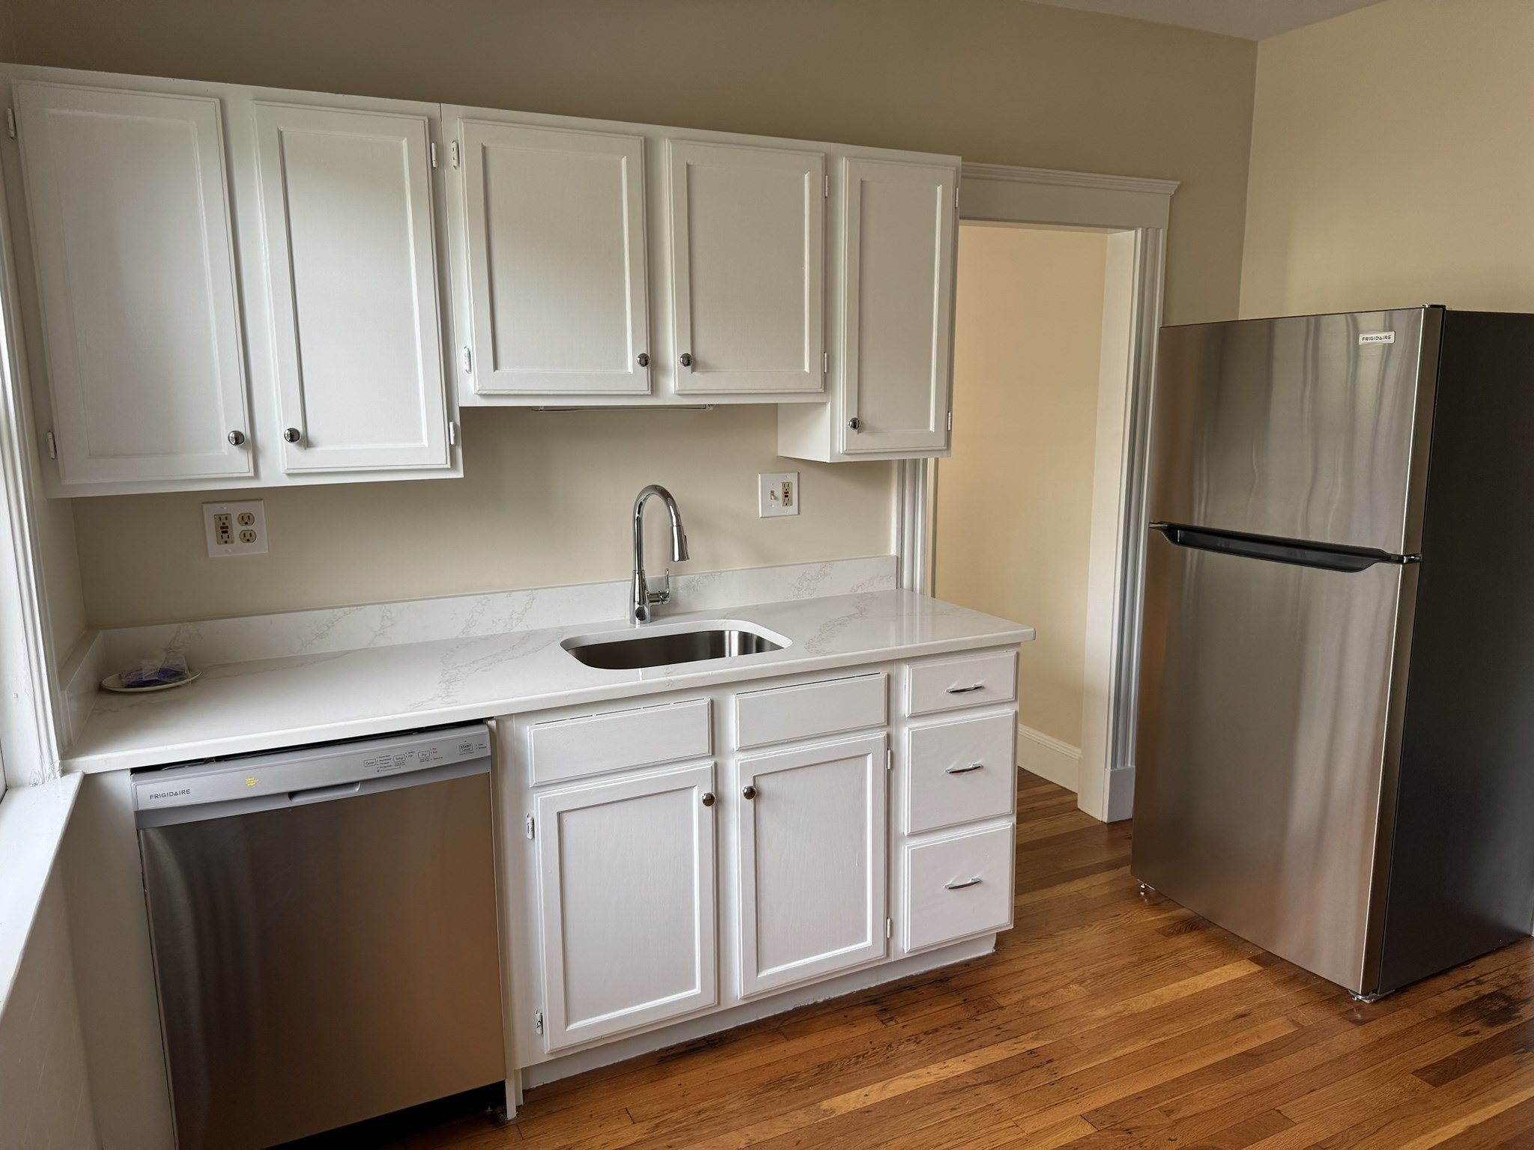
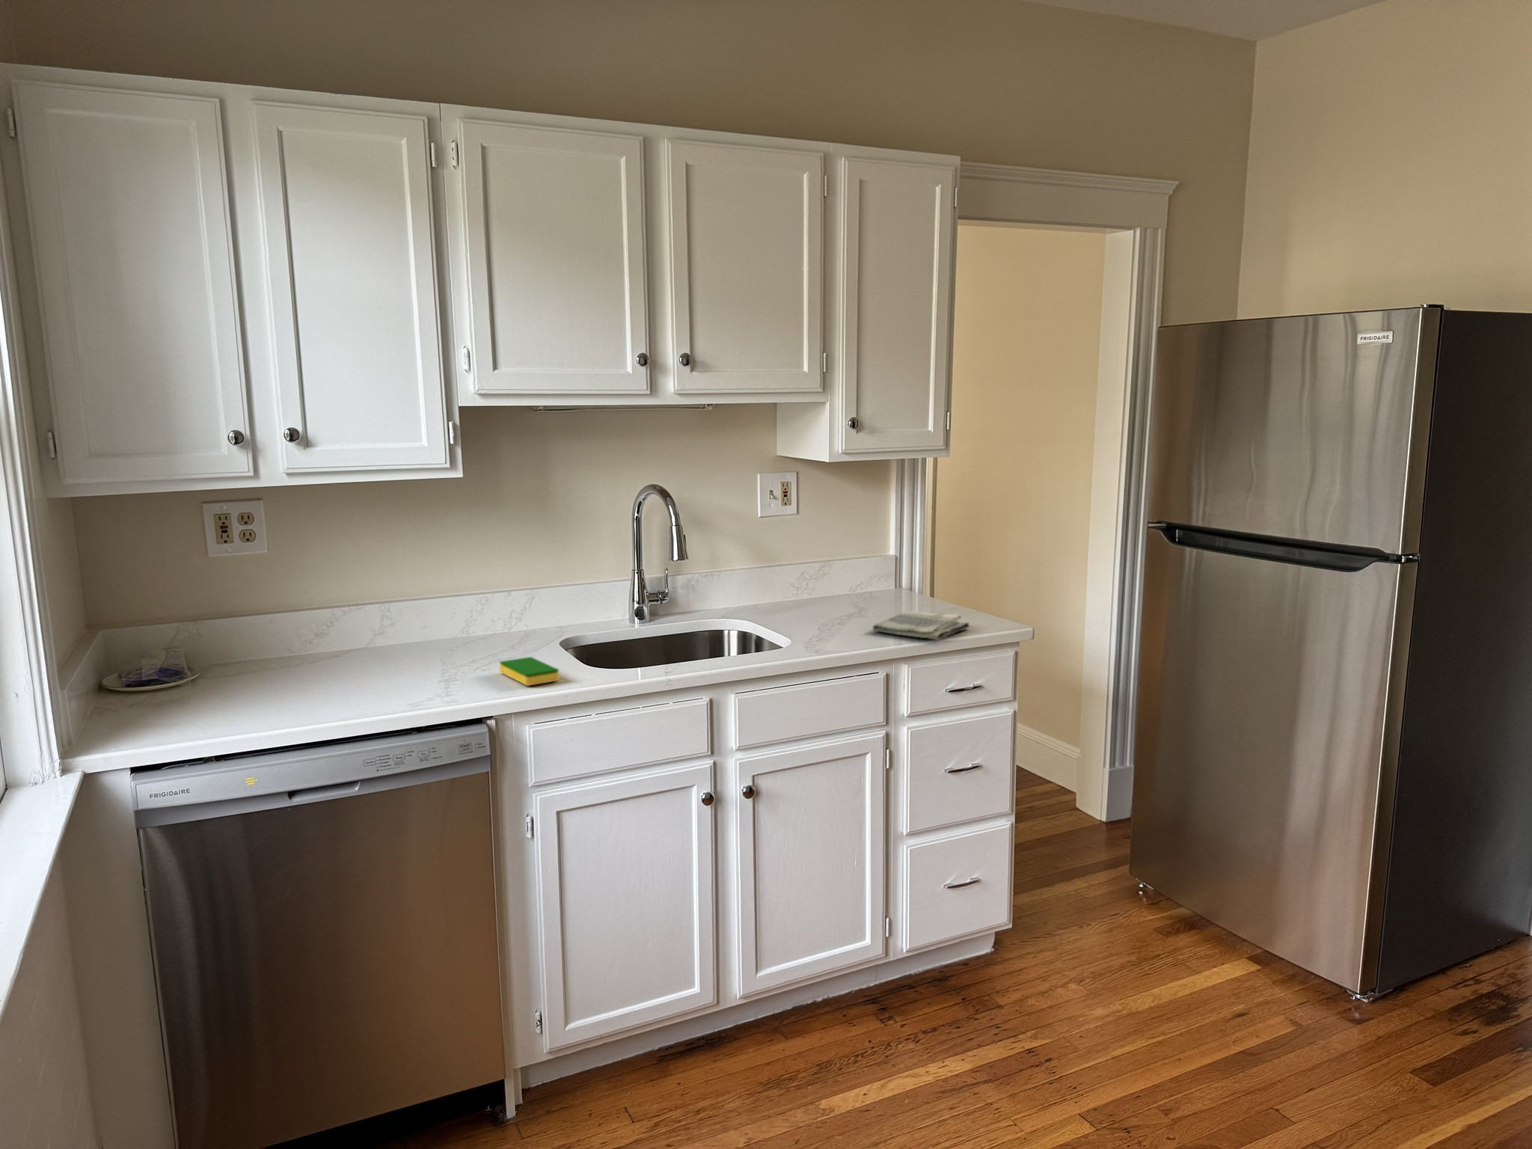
+ dish sponge (528, 670)
+ dish towel (922, 623)
